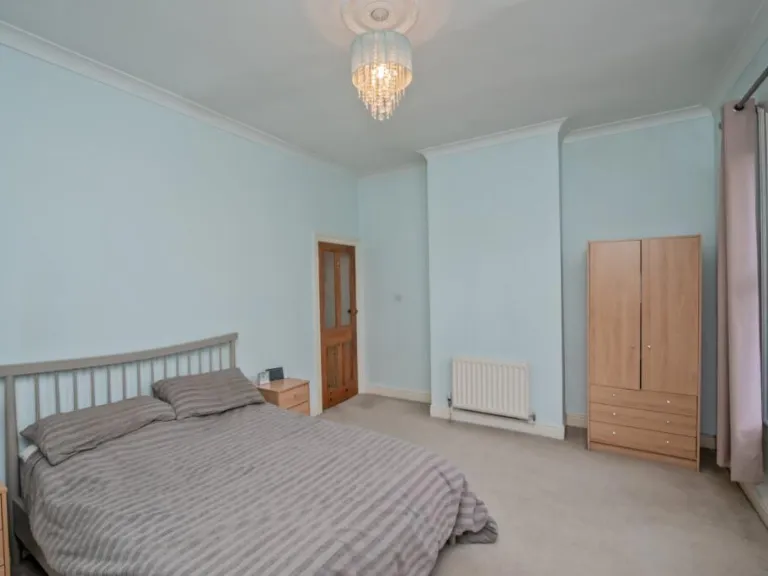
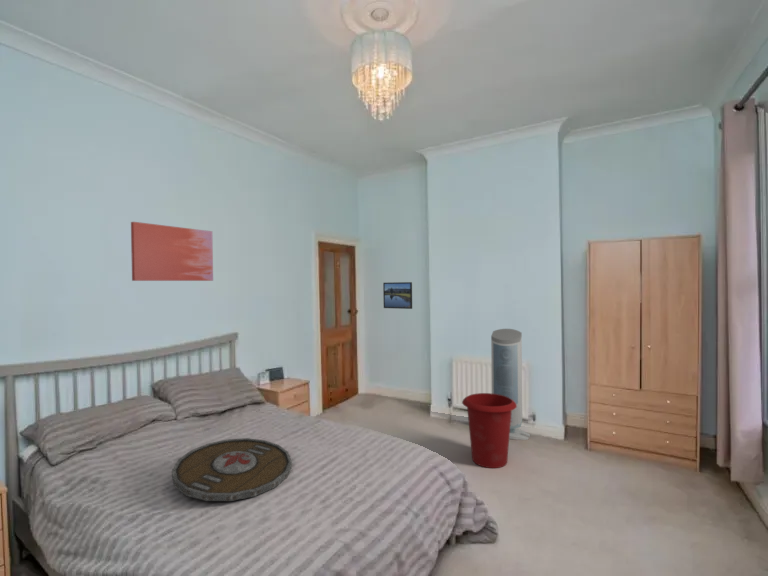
+ wall art (175, 253)
+ air purifier (506, 381)
+ waste bin (489, 429)
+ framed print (397, 295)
+ serving tray (234, 465)
